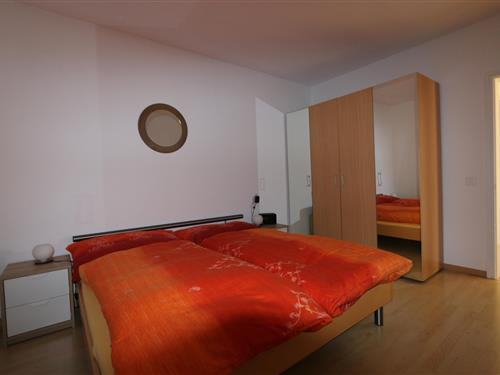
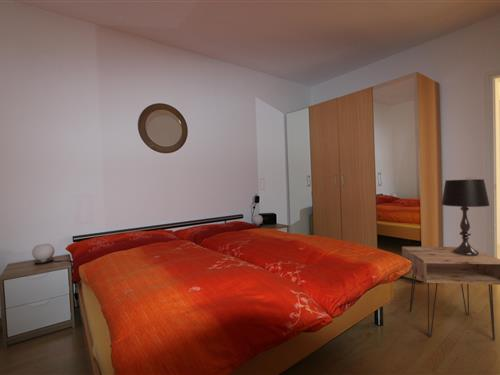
+ nightstand (448, 282)
+ table lamp (464, 216)
